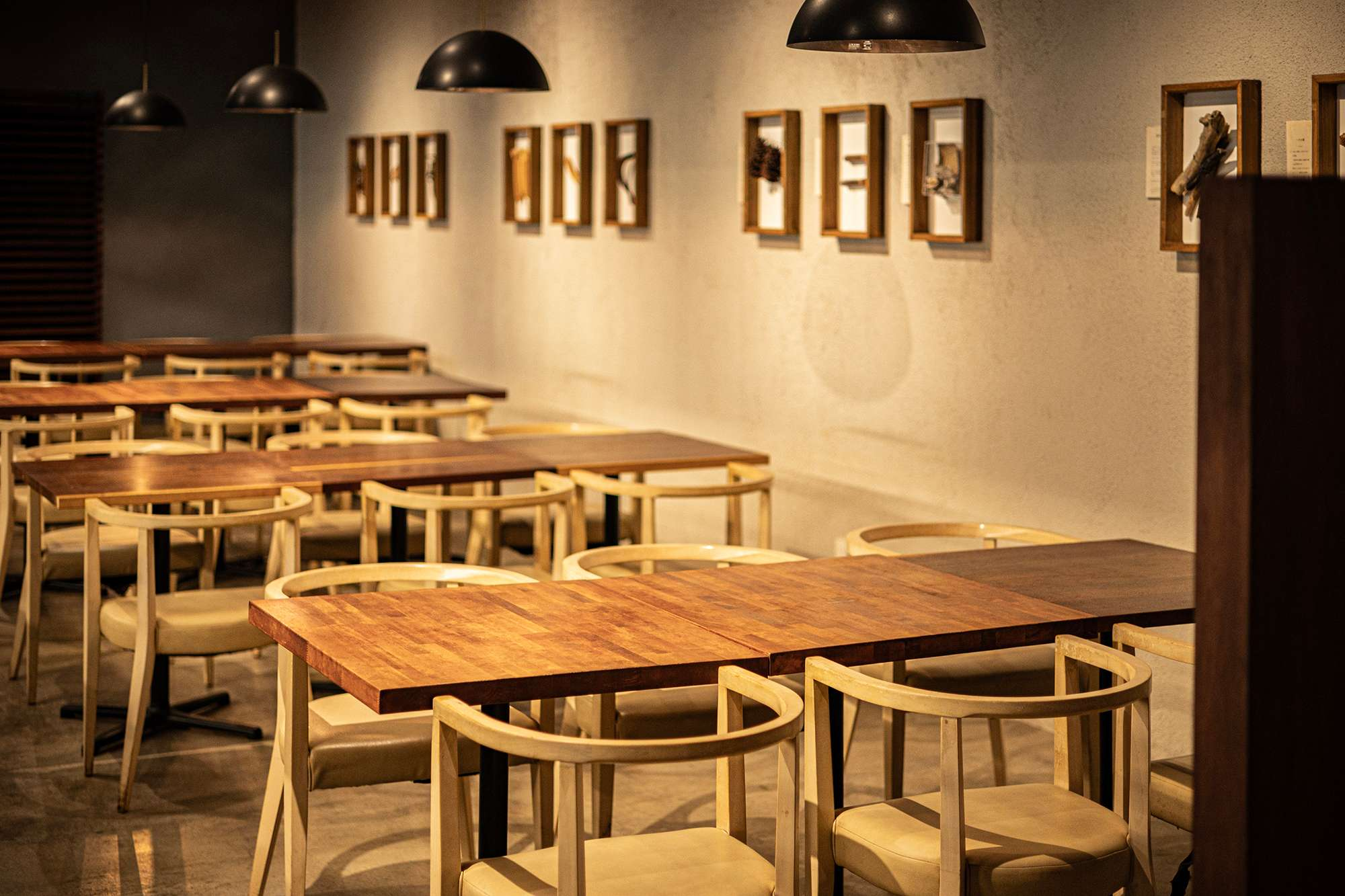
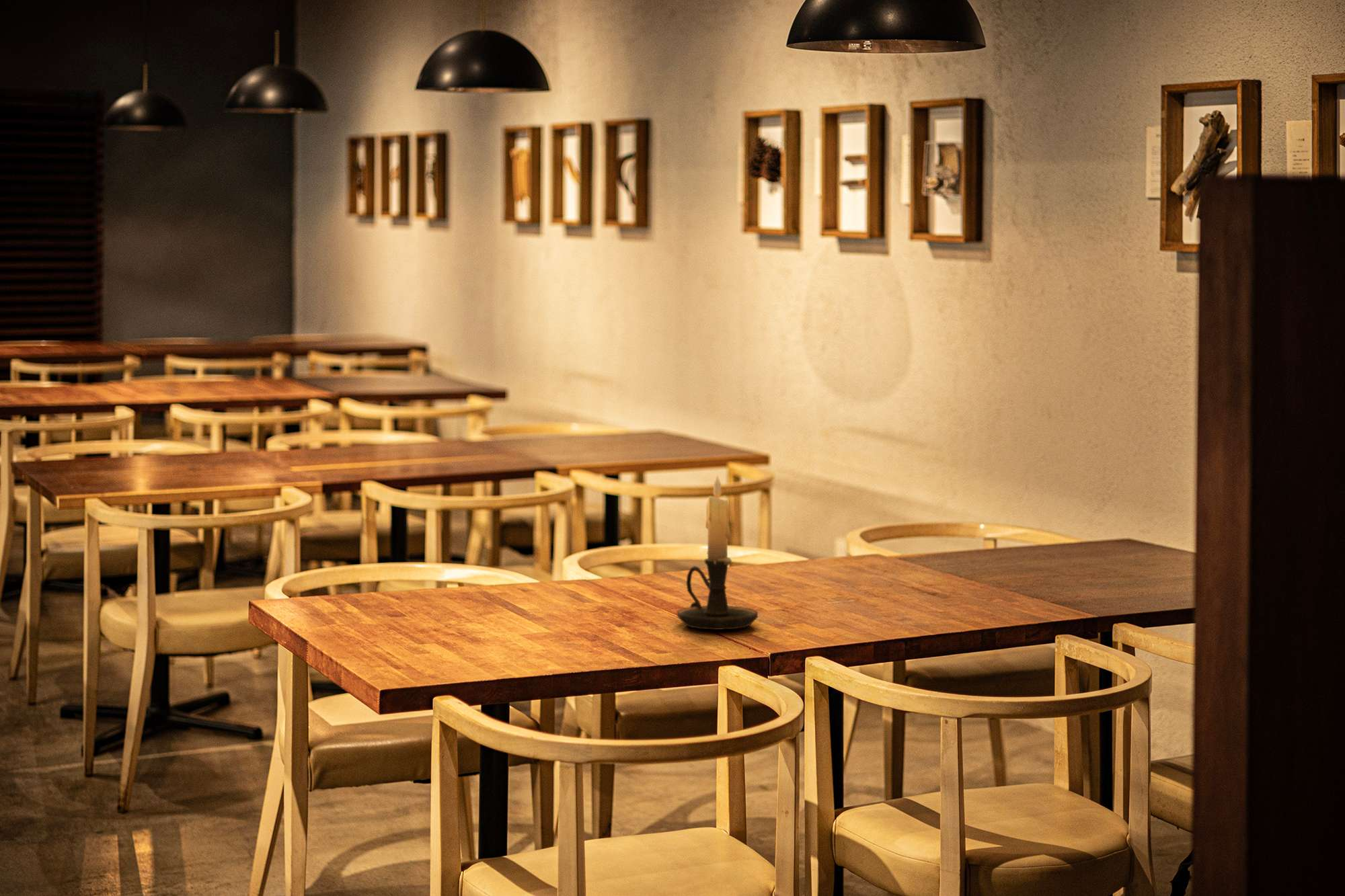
+ candle holder (711, 548)
